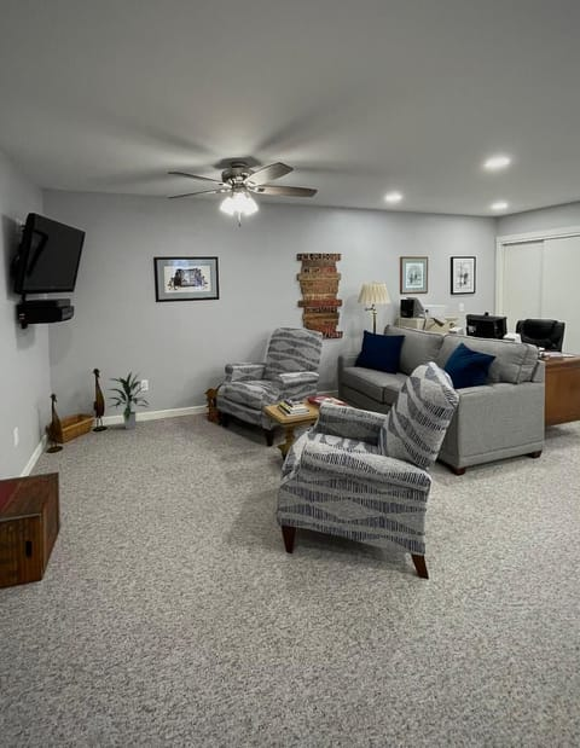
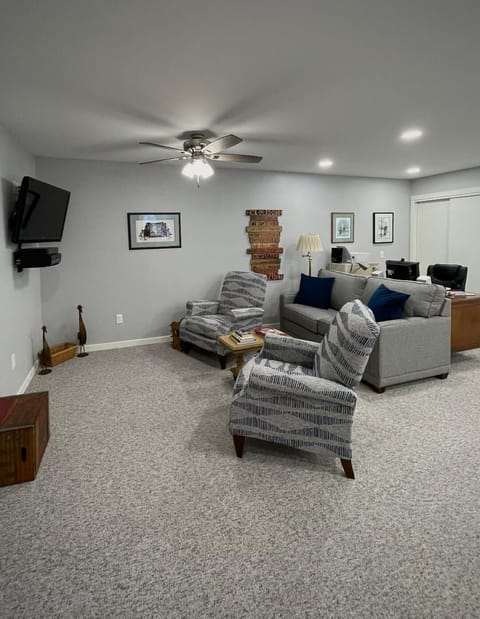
- indoor plant (128, 400)
